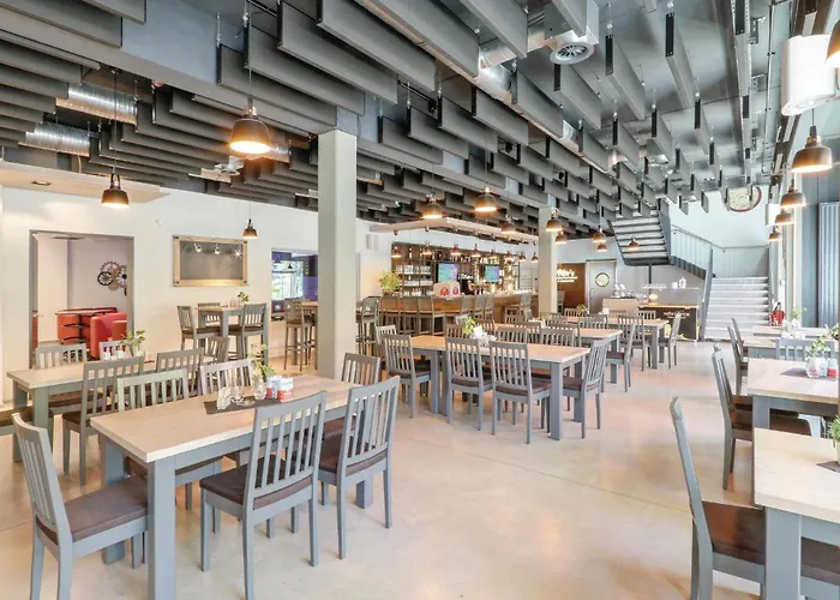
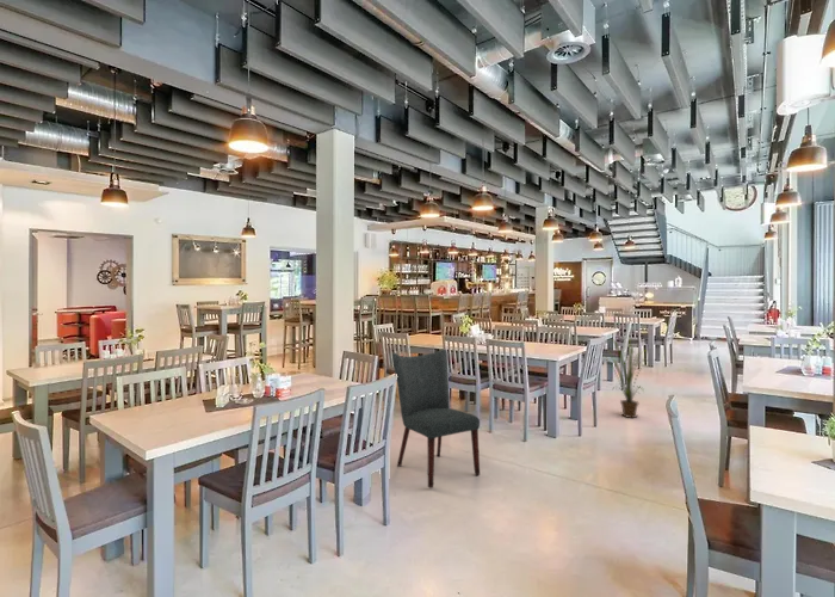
+ house plant (627, 377)
+ chair (432, 411)
